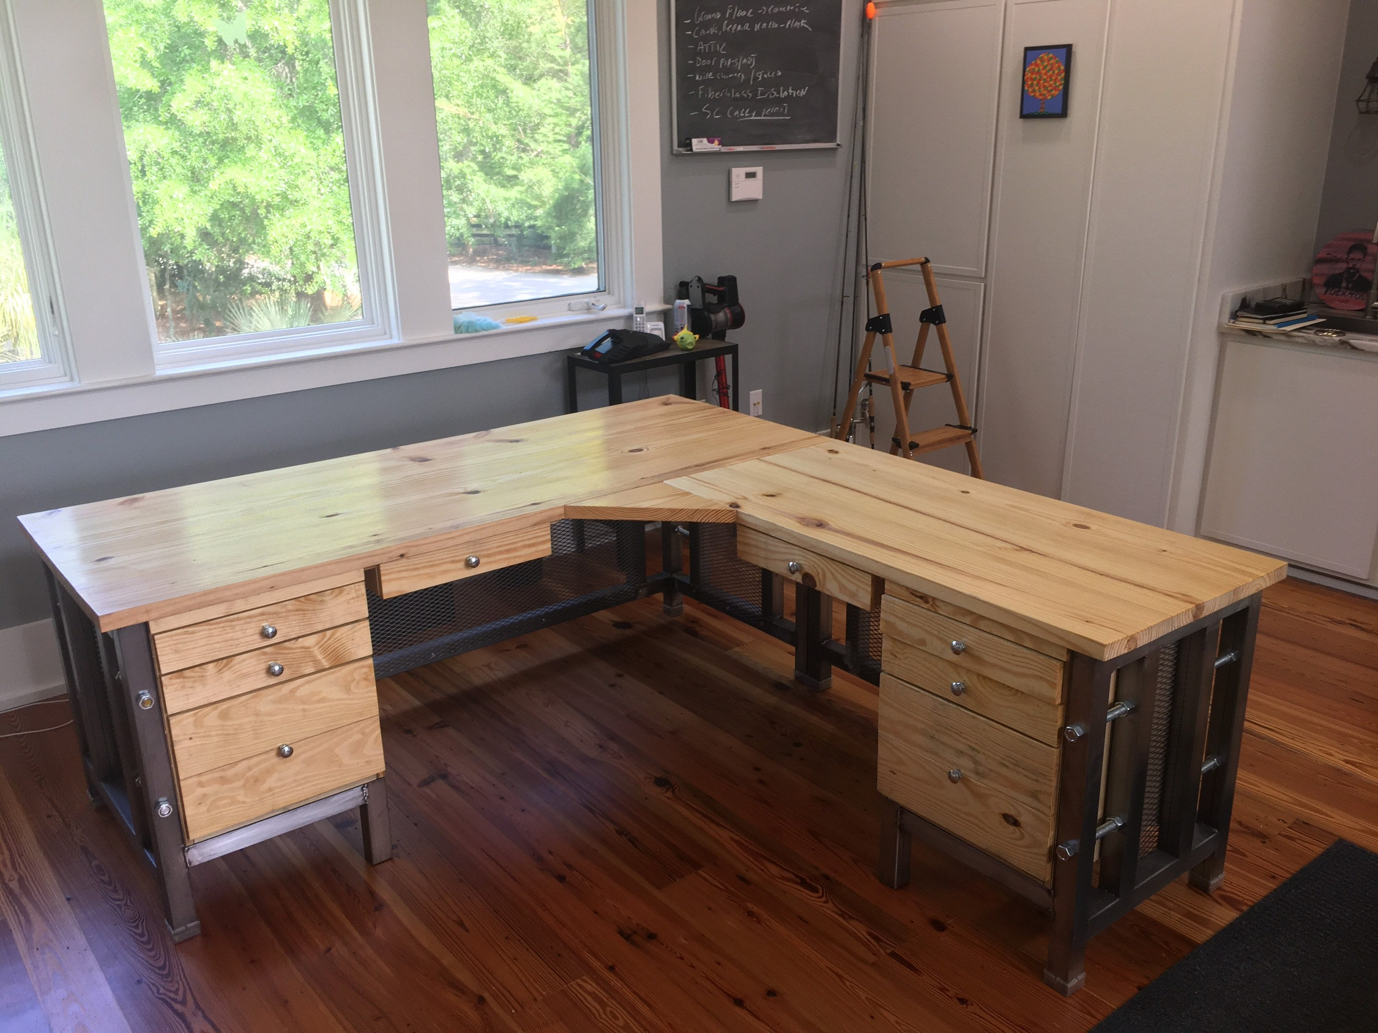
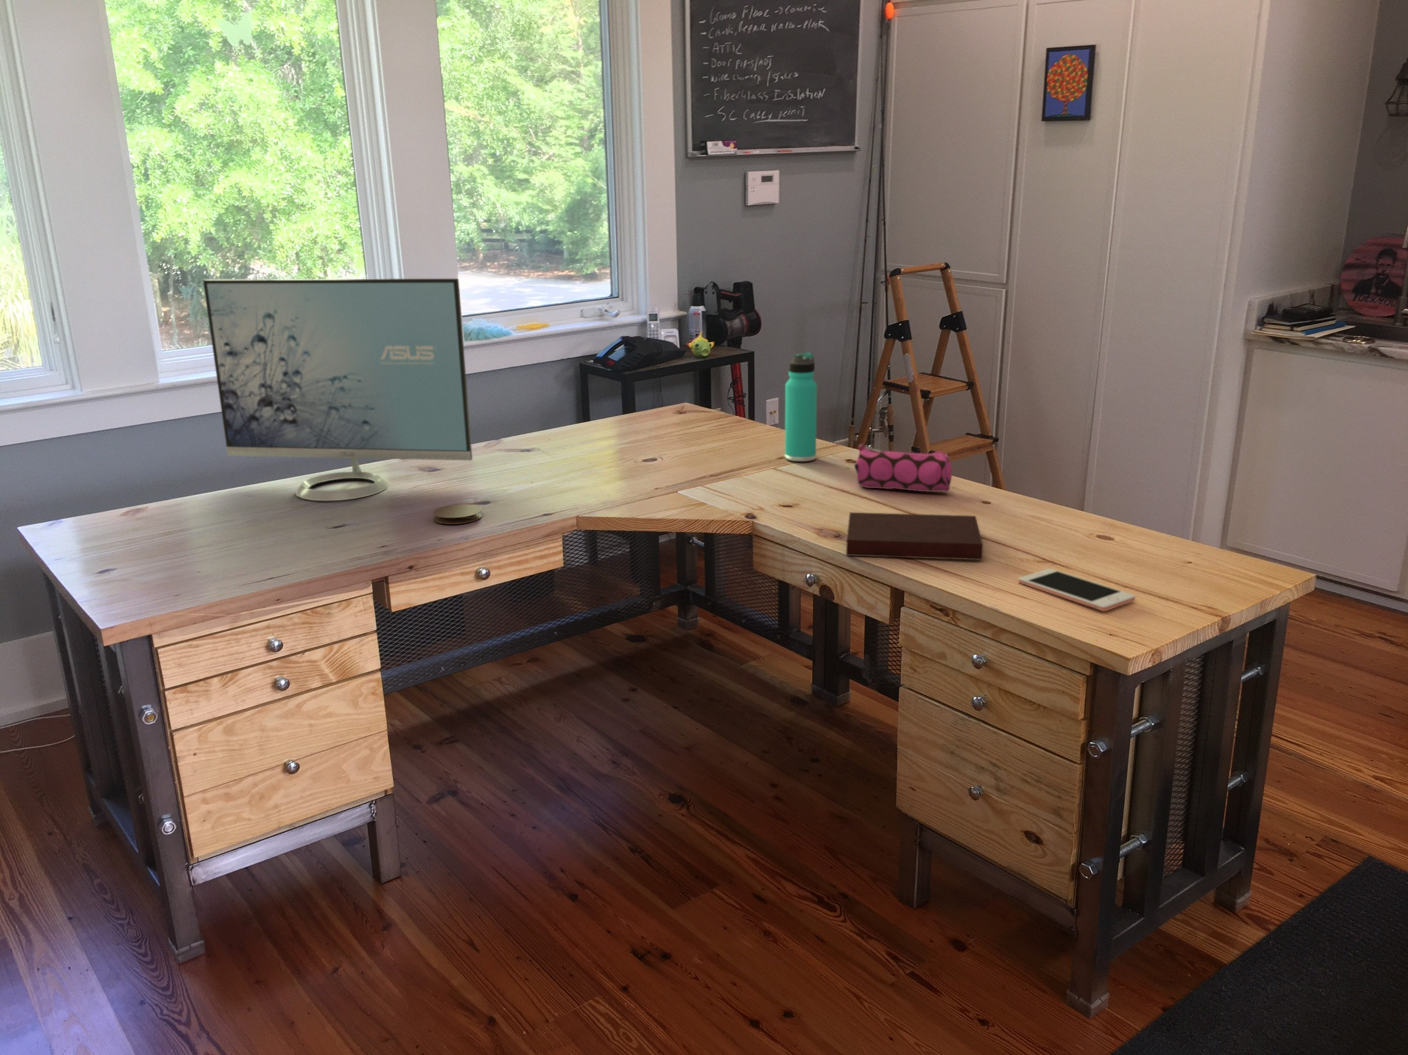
+ cell phone (1075, 588)
+ coaster (457, 514)
+ notebook (912, 535)
+ pencil case (904, 468)
+ monitor (330, 387)
+ thermos bottle (800, 407)
